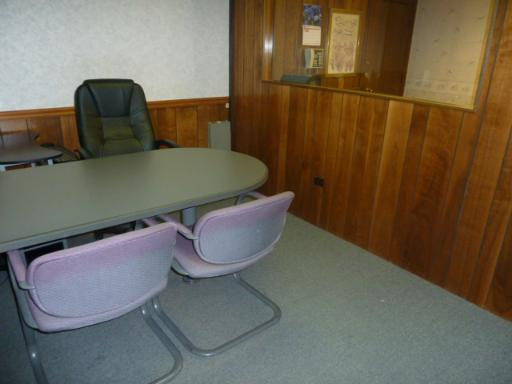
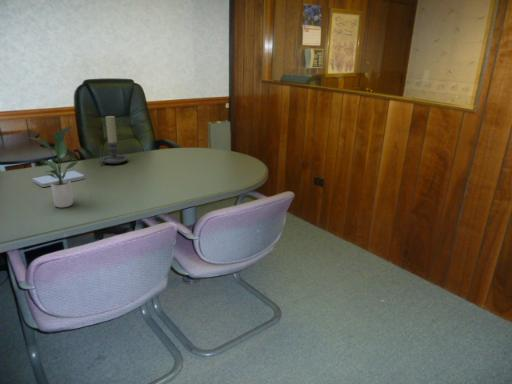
+ potted plant (58, 166)
+ candle holder (110, 139)
+ notepad (58, 179)
